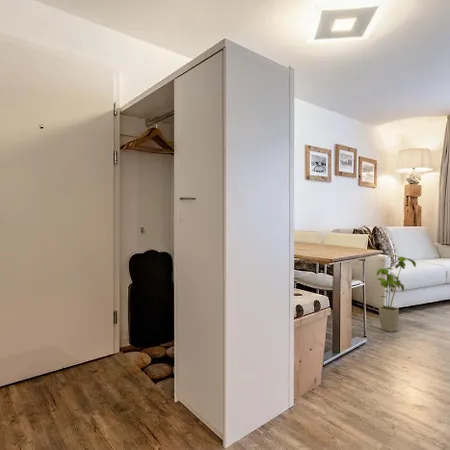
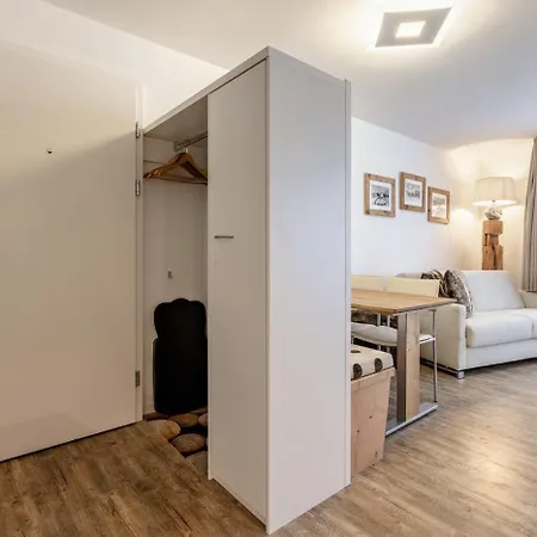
- house plant (394, 292)
